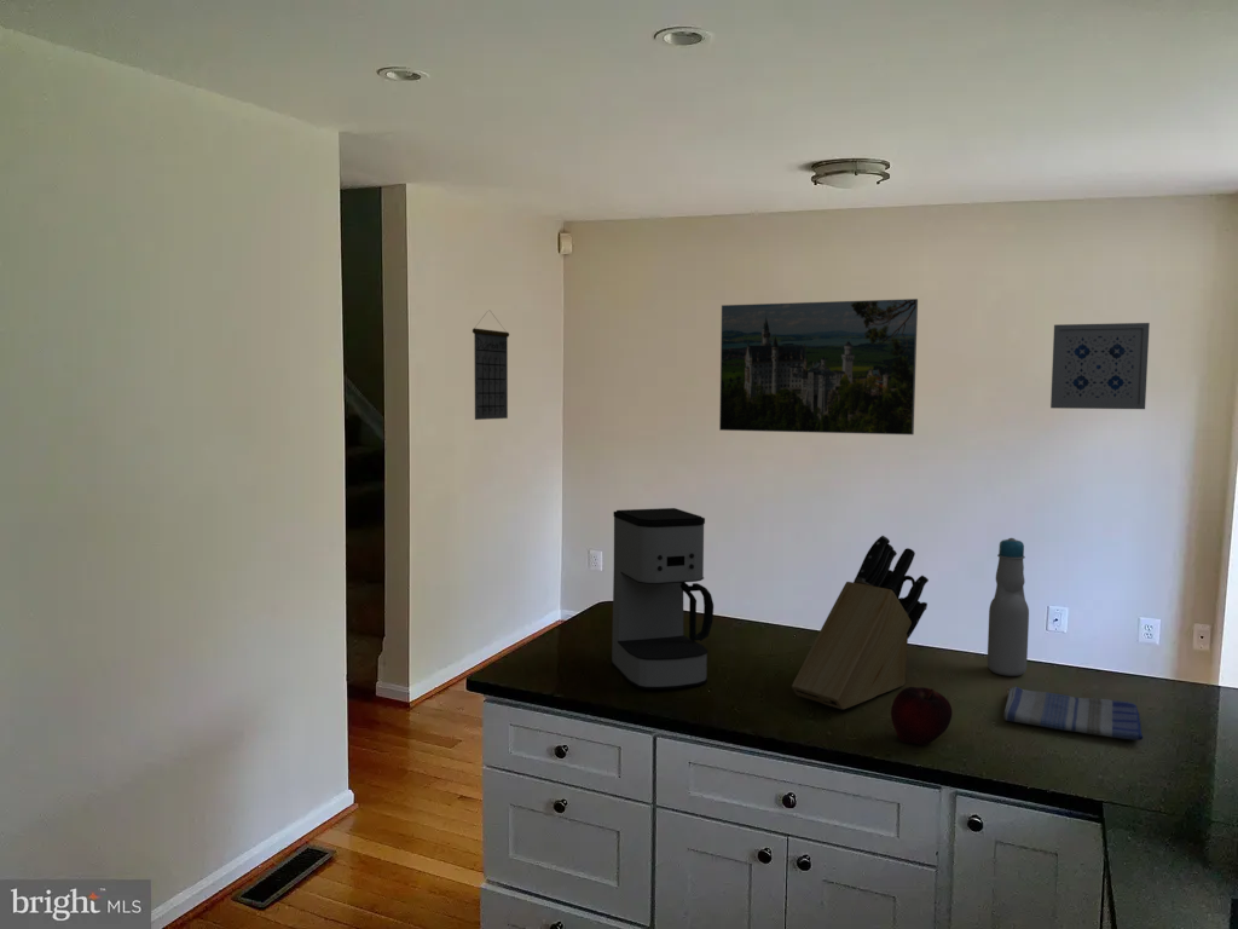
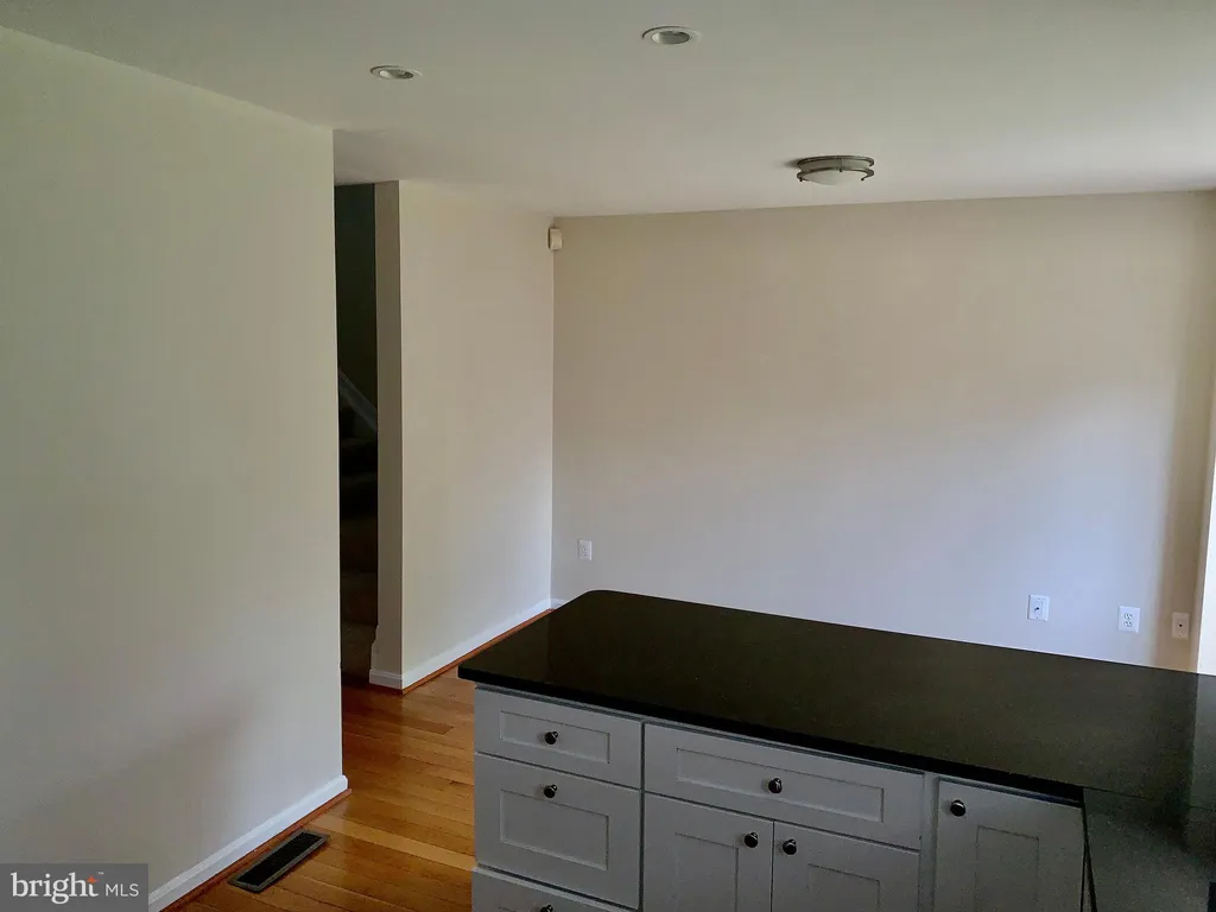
- wall art (1098, 365)
- coffee maker (667, 594)
- bottle (1008, 605)
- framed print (814, 368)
- dish towel (1070, 711)
- fruit (920, 715)
- knife block (864, 616)
- calendar (491, 364)
